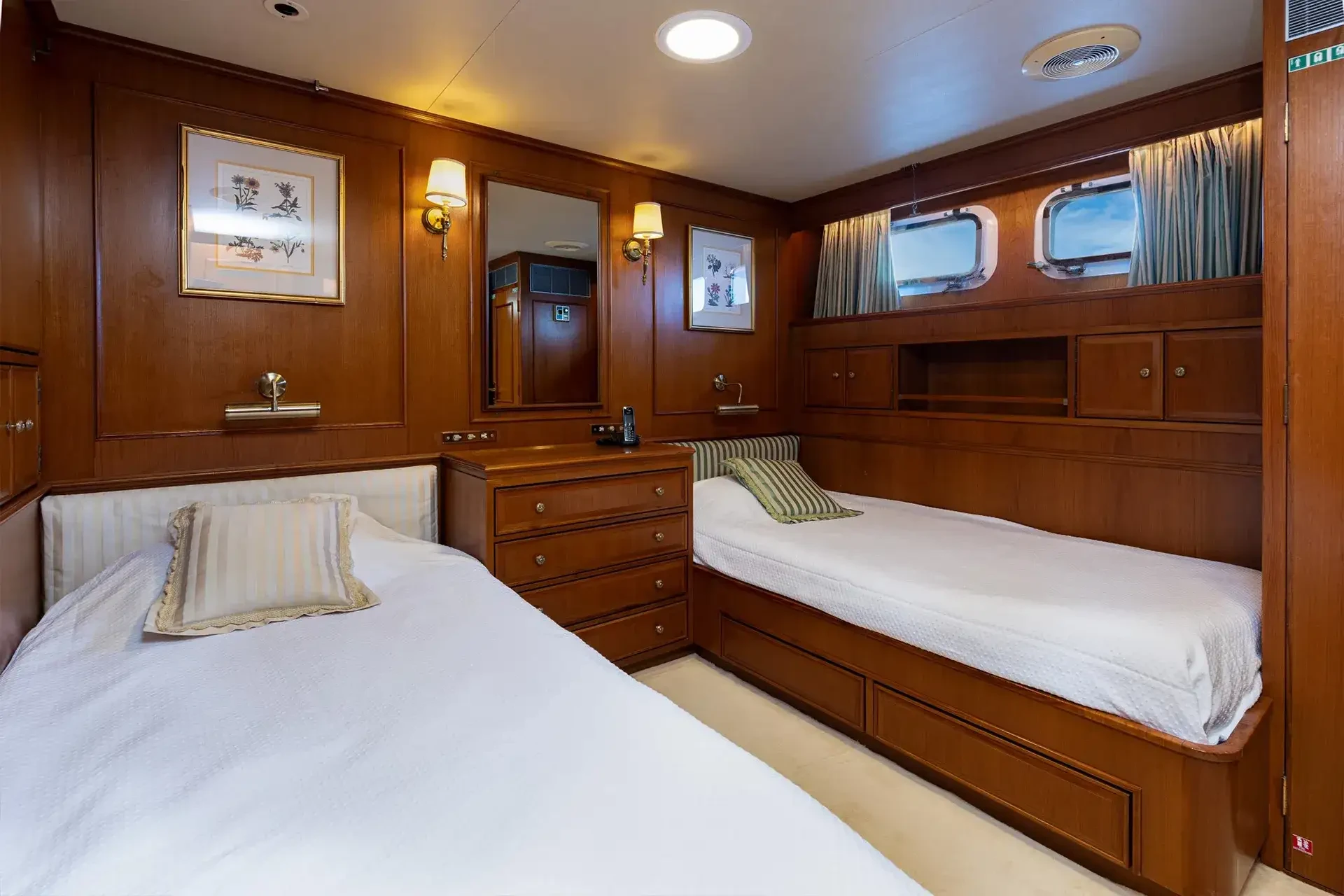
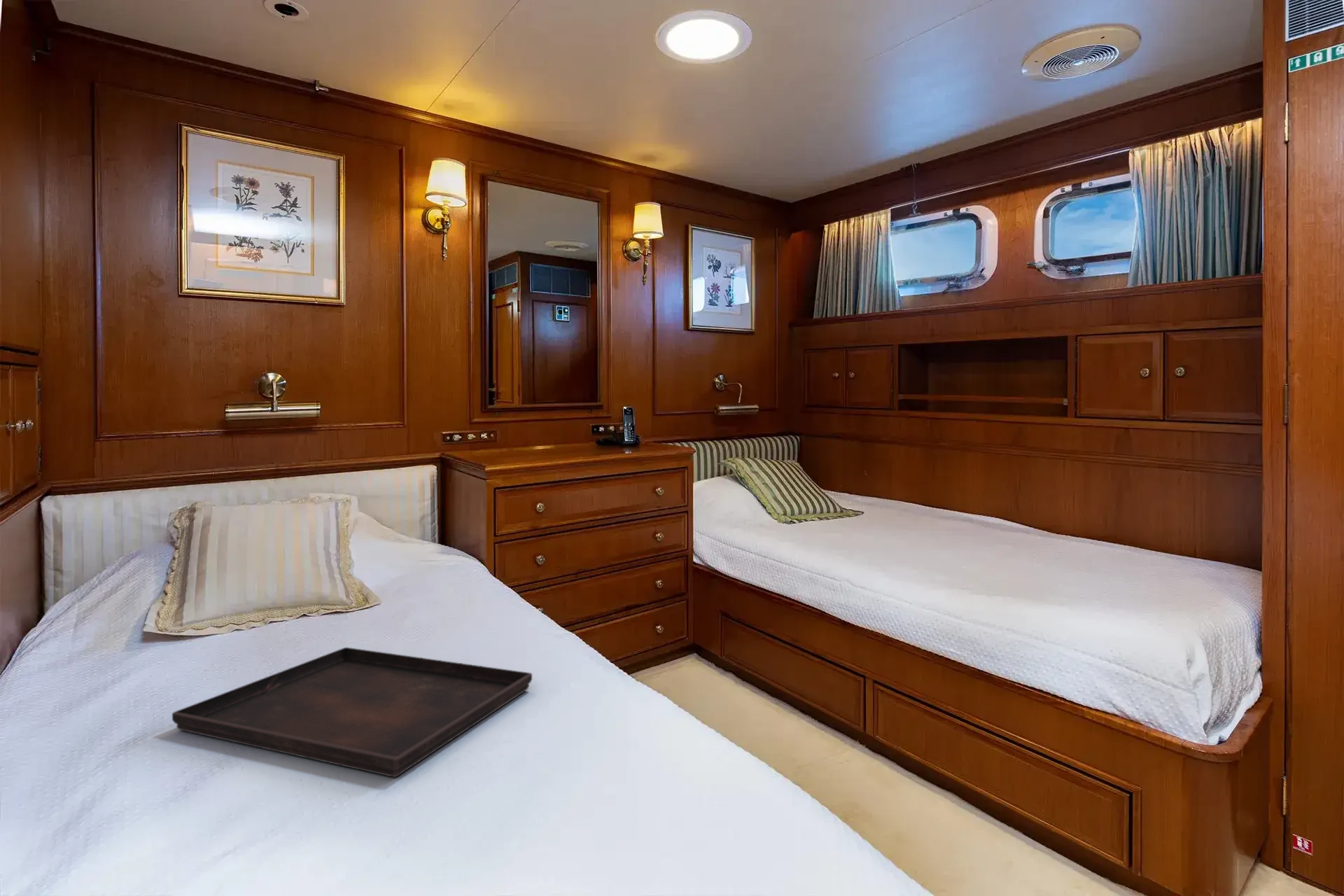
+ serving tray (365, 699)
